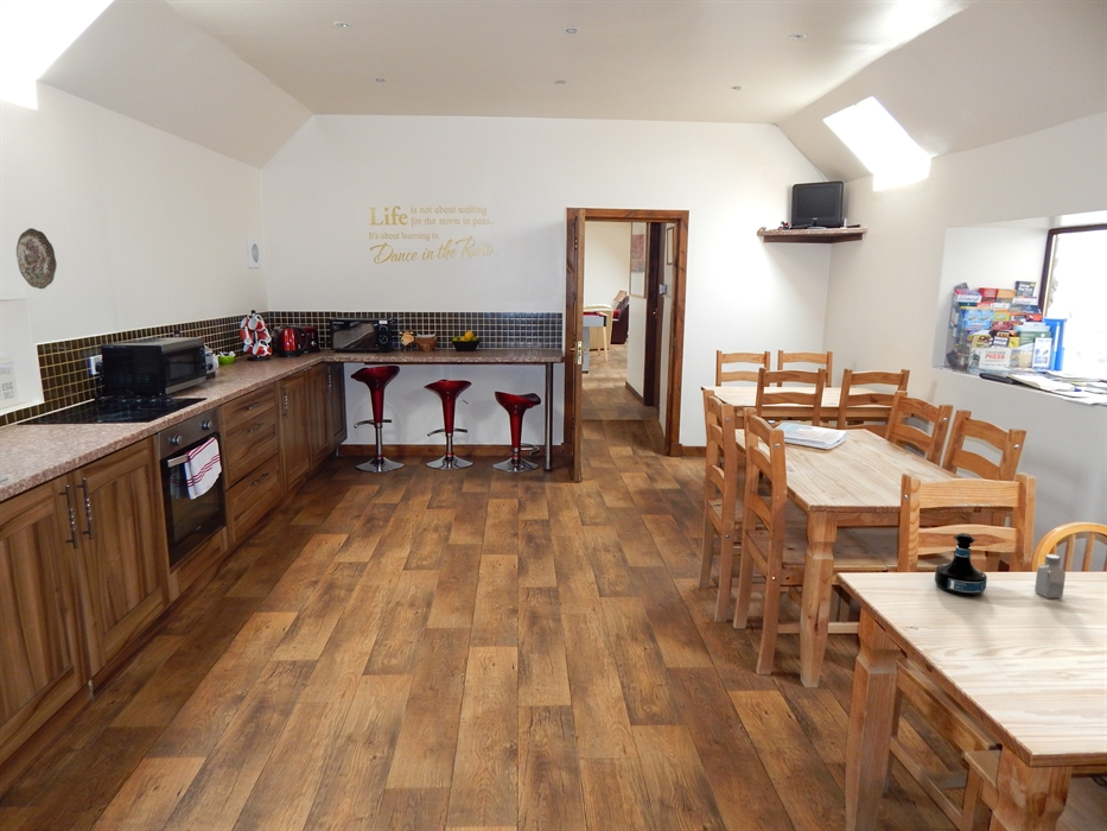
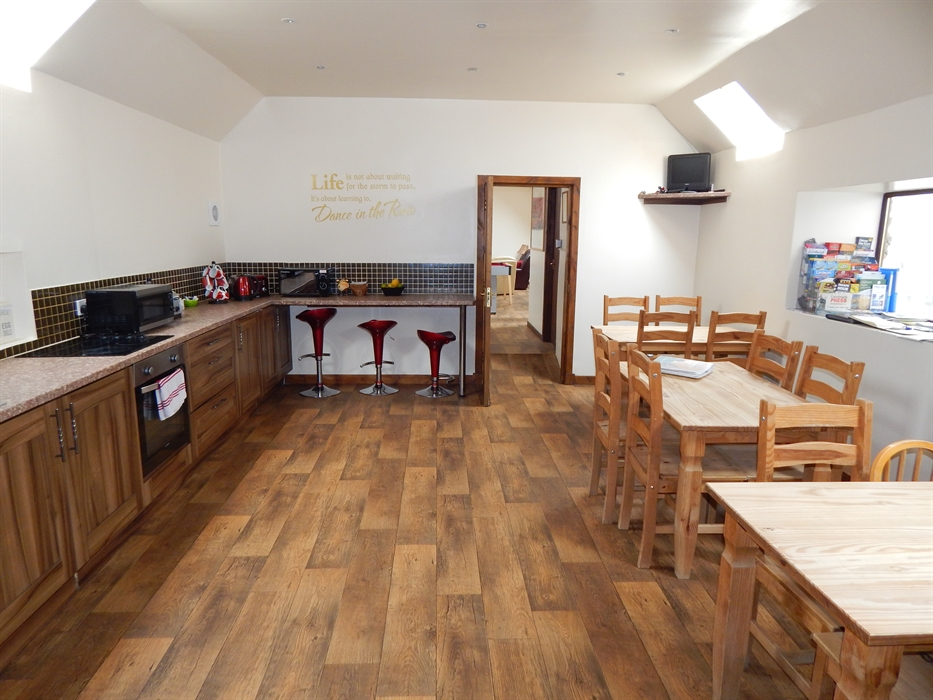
- saltshaker (1050, 575)
- tequila bottle (961, 562)
- decorative plate (34, 259)
